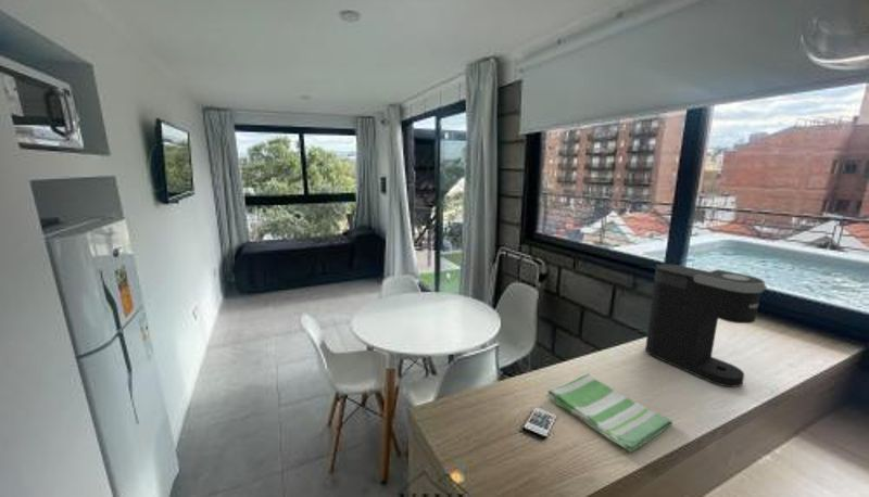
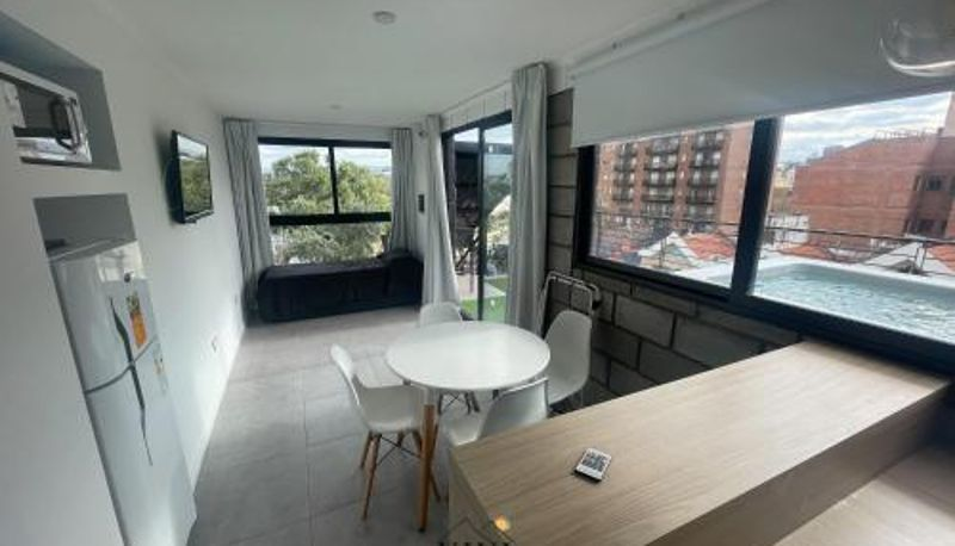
- coffee maker (697, 319)
- dish towel (605, 406)
